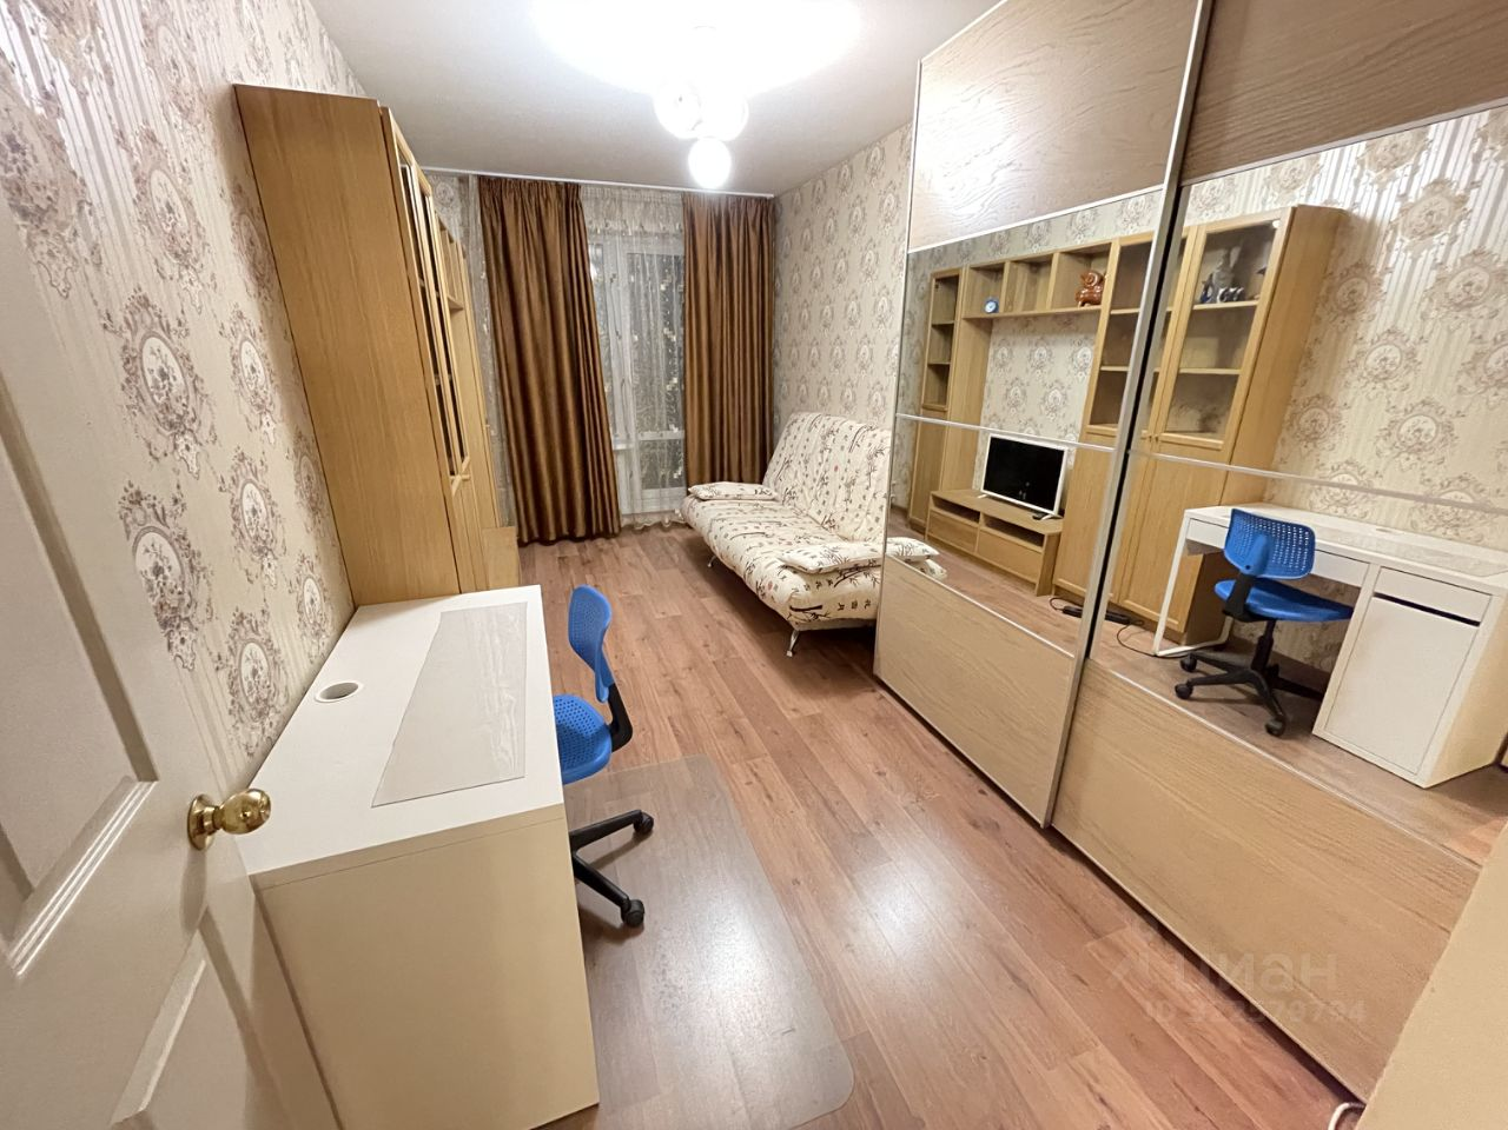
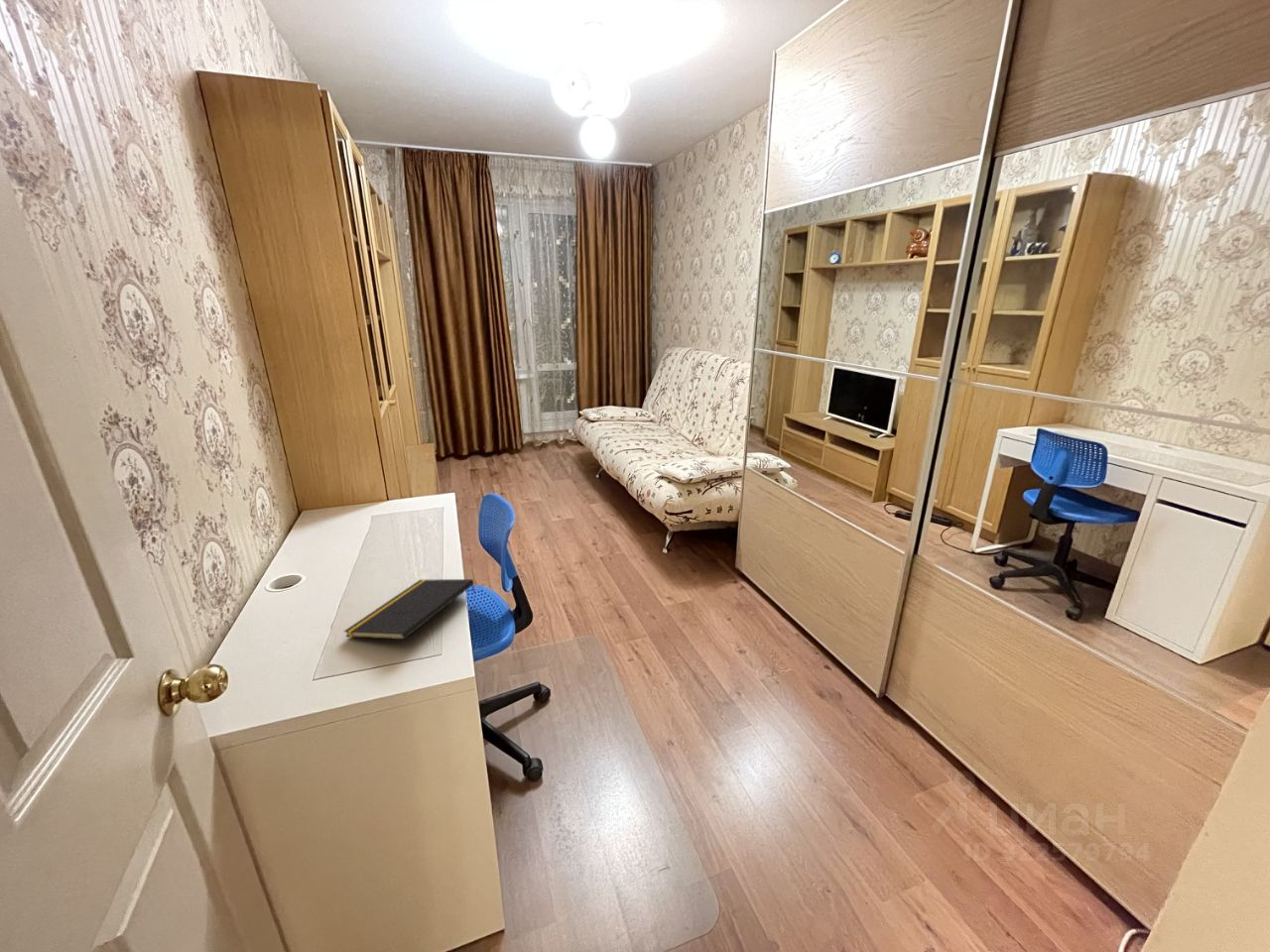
+ notepad (413, 606)
